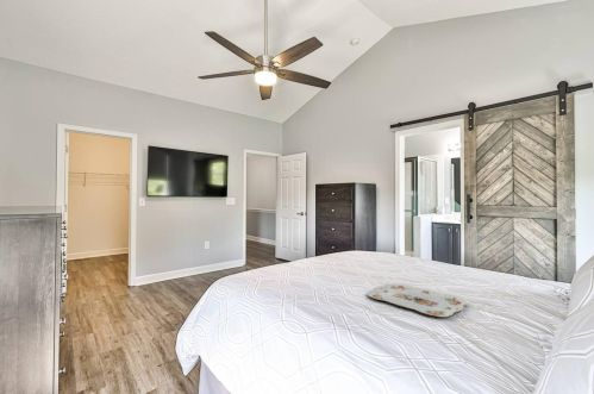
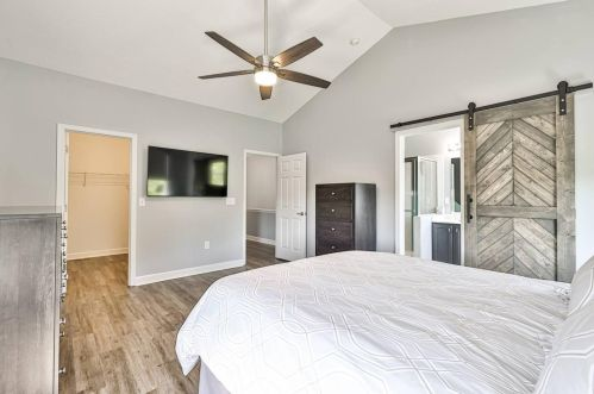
- serving tray (414, 298)
